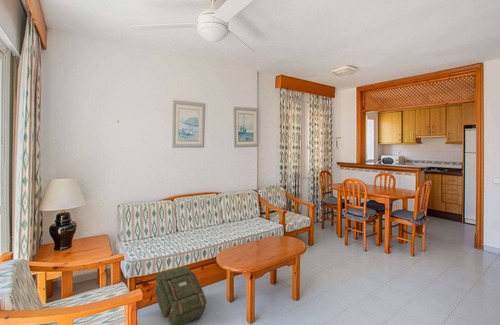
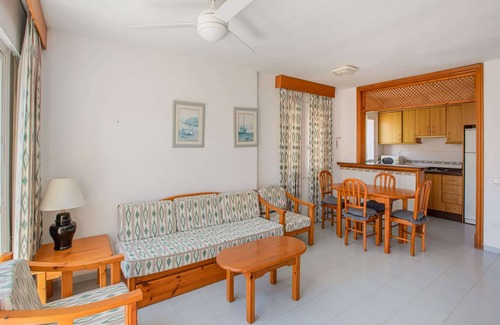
- backpack (179, 293)
